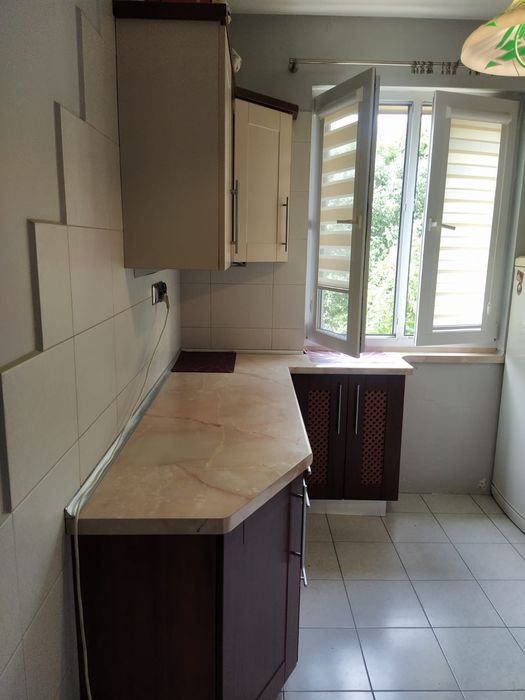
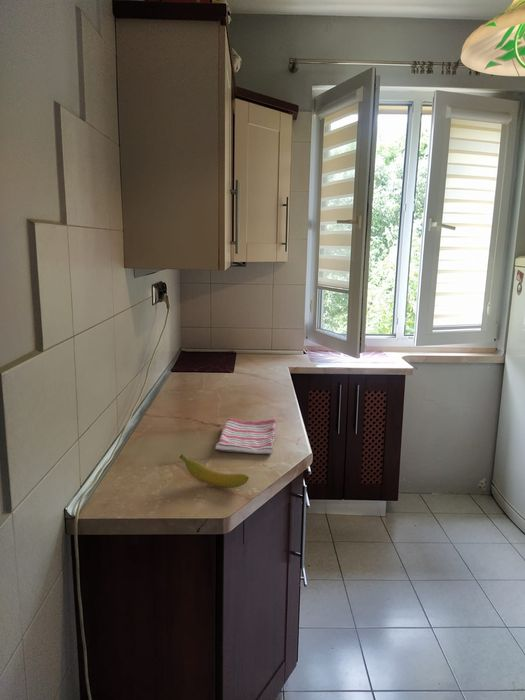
+ dish towel (247, 434)
+ banana (213, 472)
